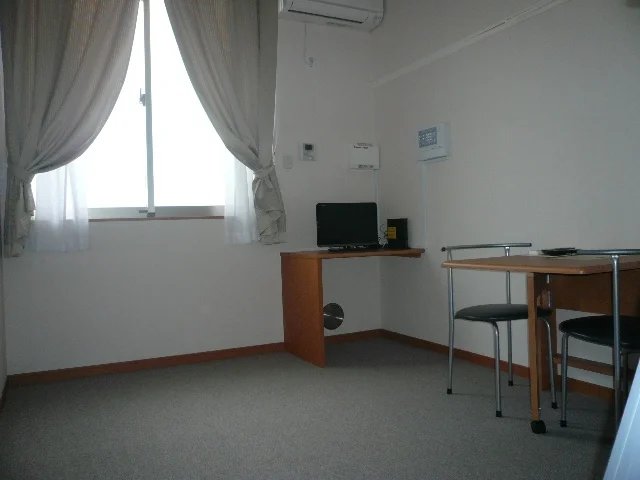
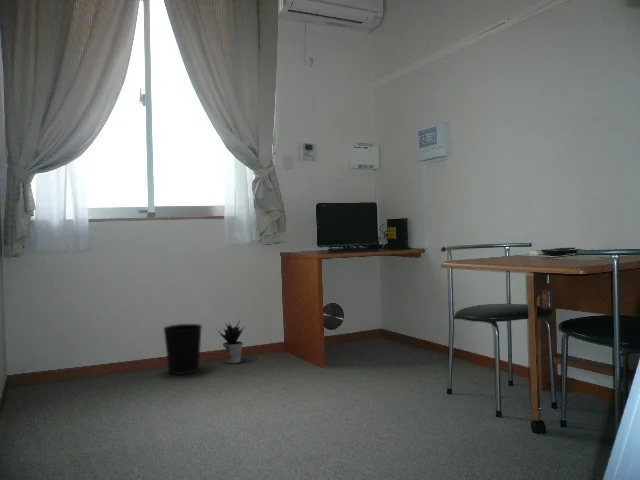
+ potted plant (231, 341)
+ wastebasket (183, 348)
